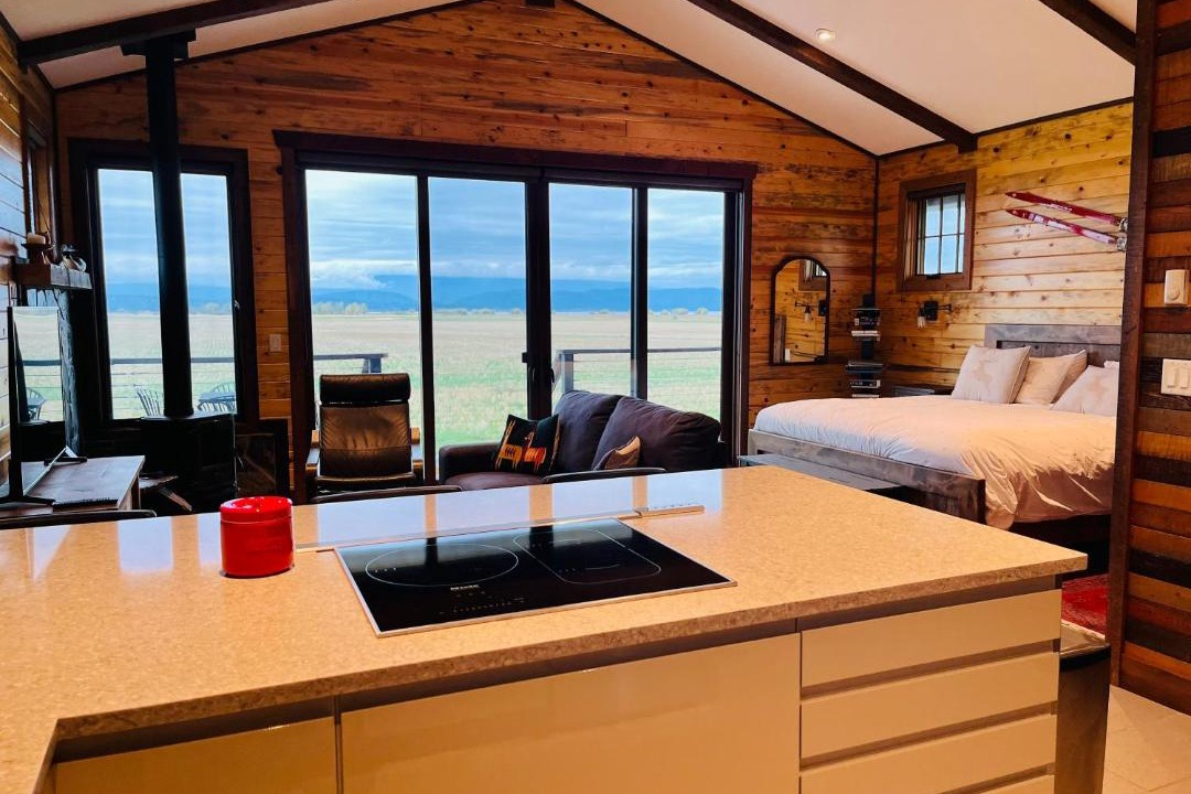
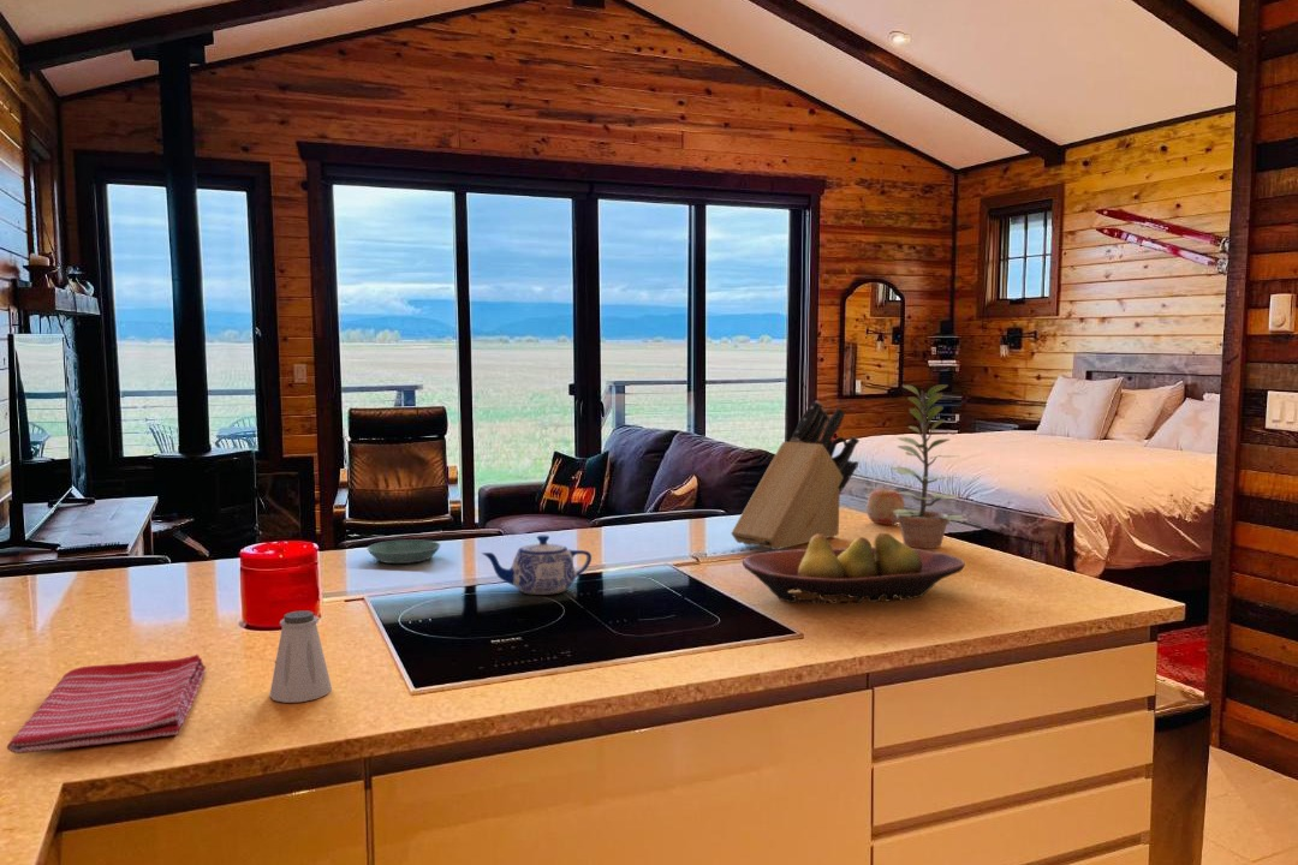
+ teapot (537, 562)
+ plant (928, 465)
+ knife block (799, 470)
+ saltshaker (299, 652)
+ fruit bowl (851, 563)
+ apple (885, 506)
+ saucer (404, 551)
+ dish towel (118, 698)
